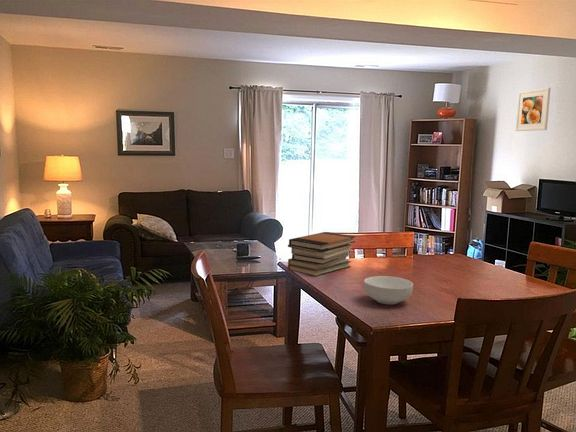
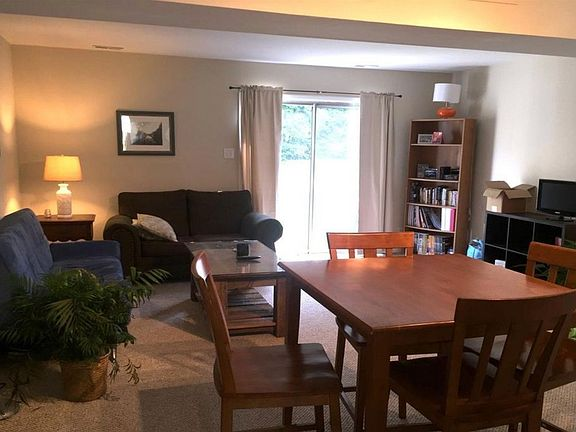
- cereal bowl (387, 291)
- book stack (321, 252)
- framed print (532, 110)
